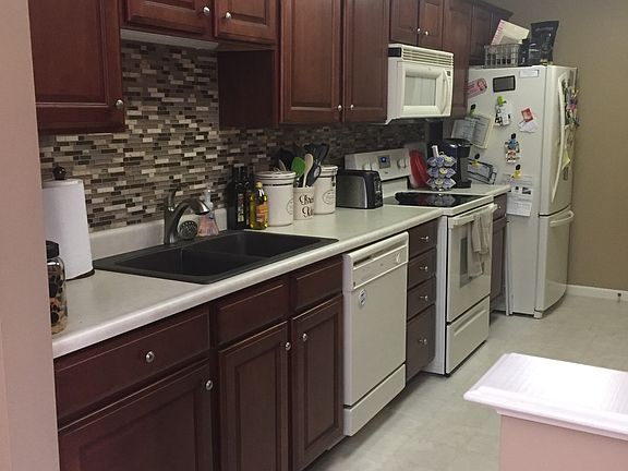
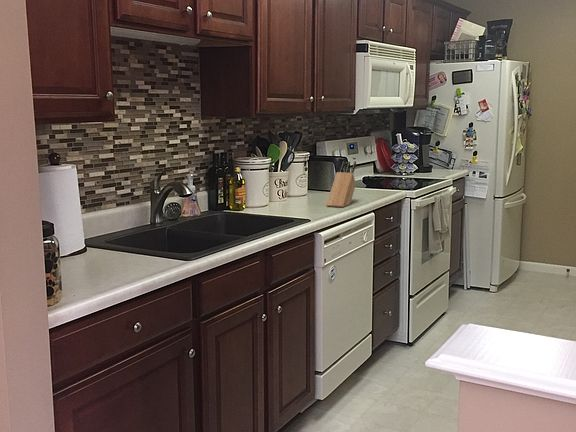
+ knife block (342, 183)
